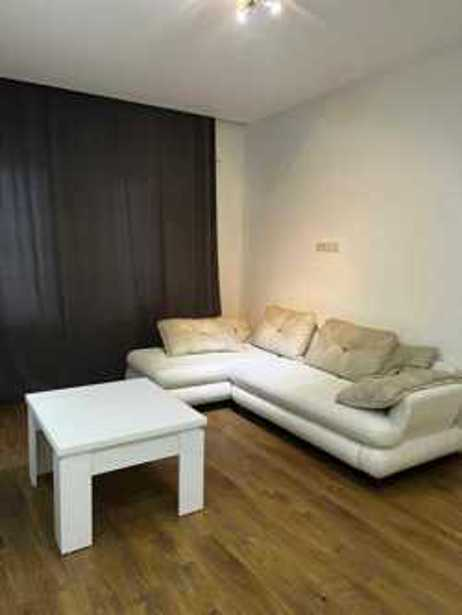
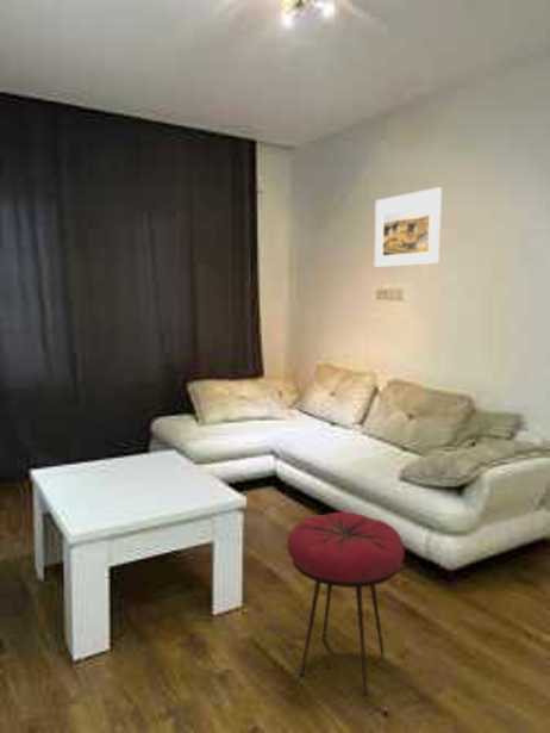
+ stool (344, 586)
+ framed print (405, 230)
